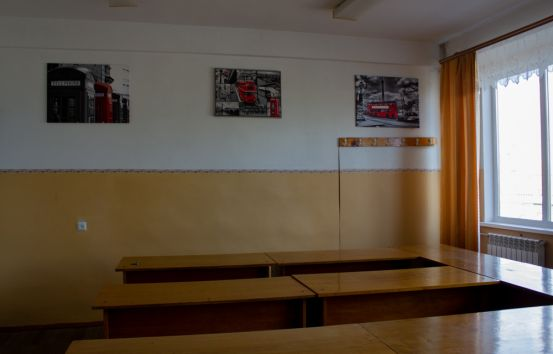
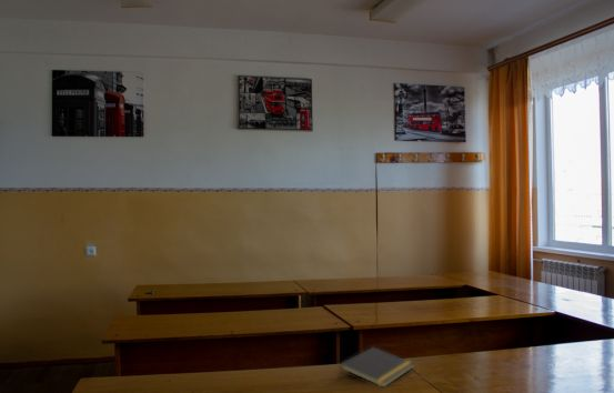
+ notepad (378, 365)
